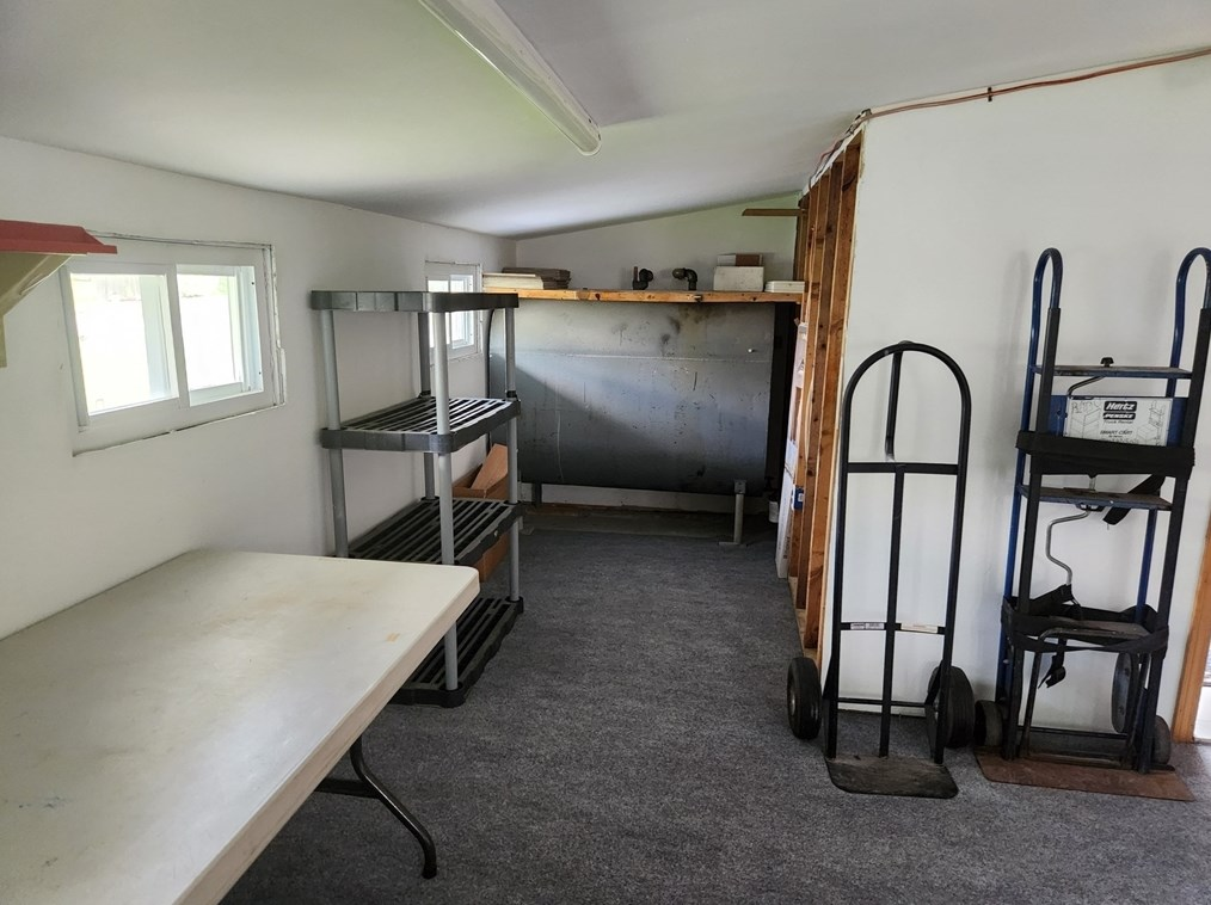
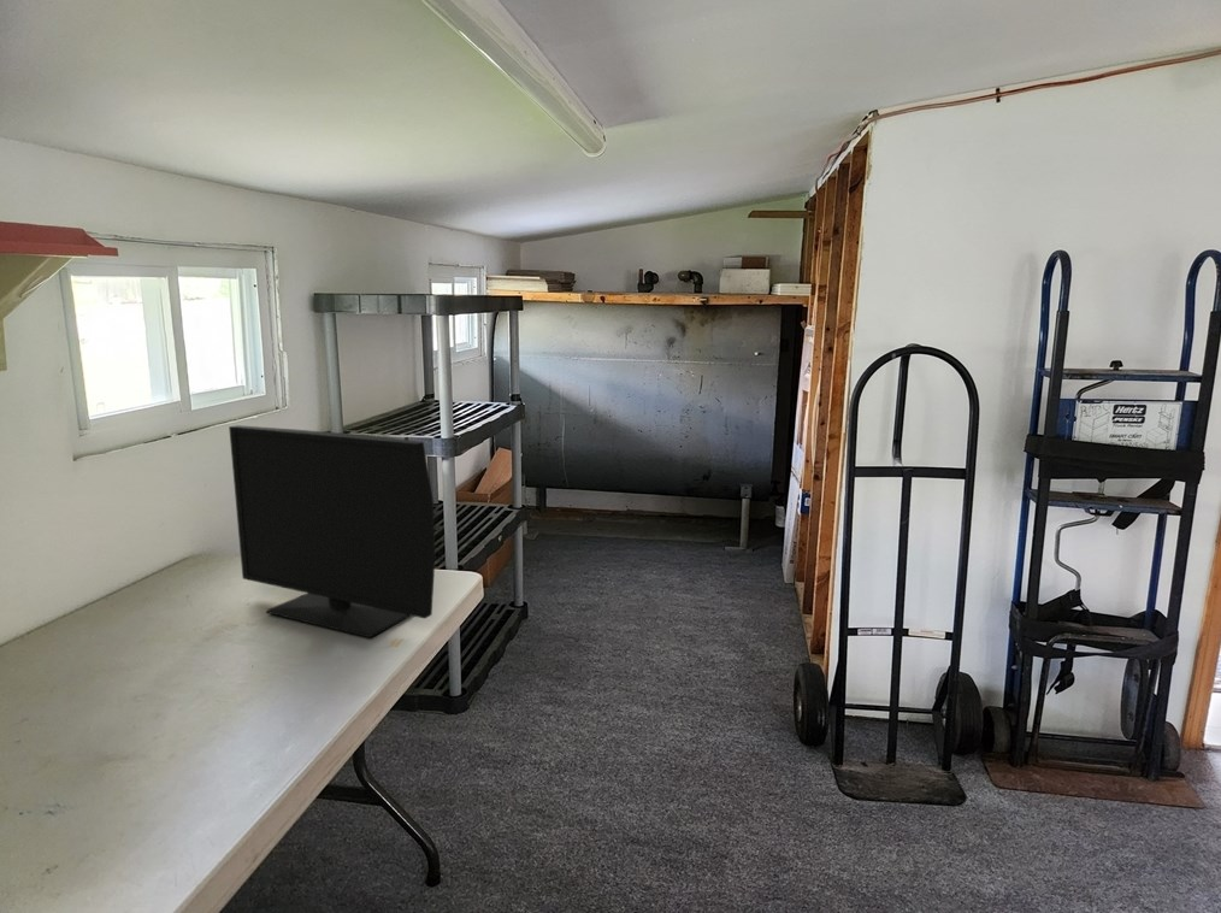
+ monitor (334, 524)
